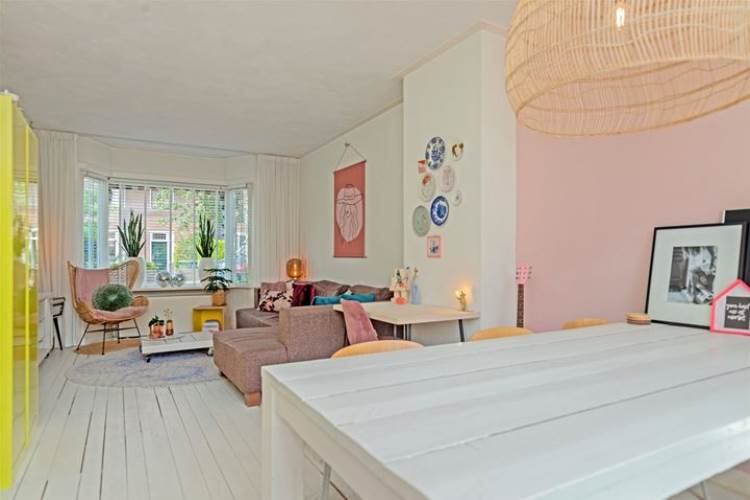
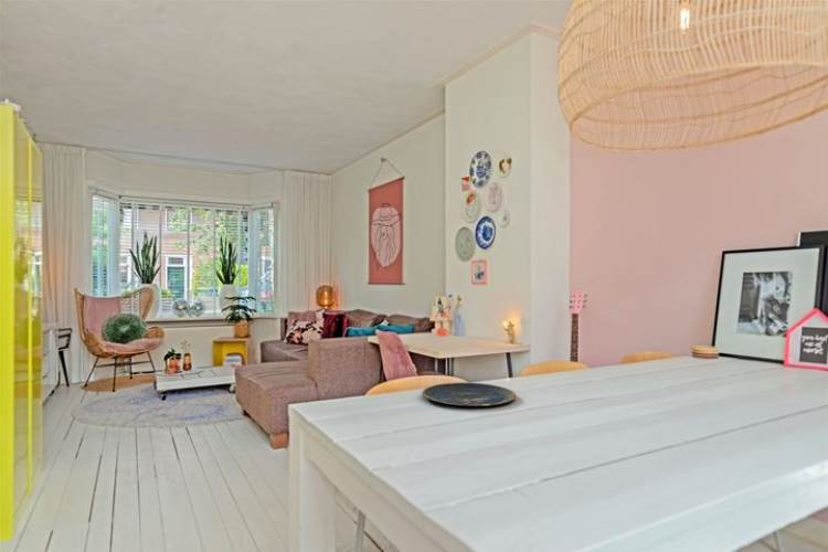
+ plate (468, 394)
